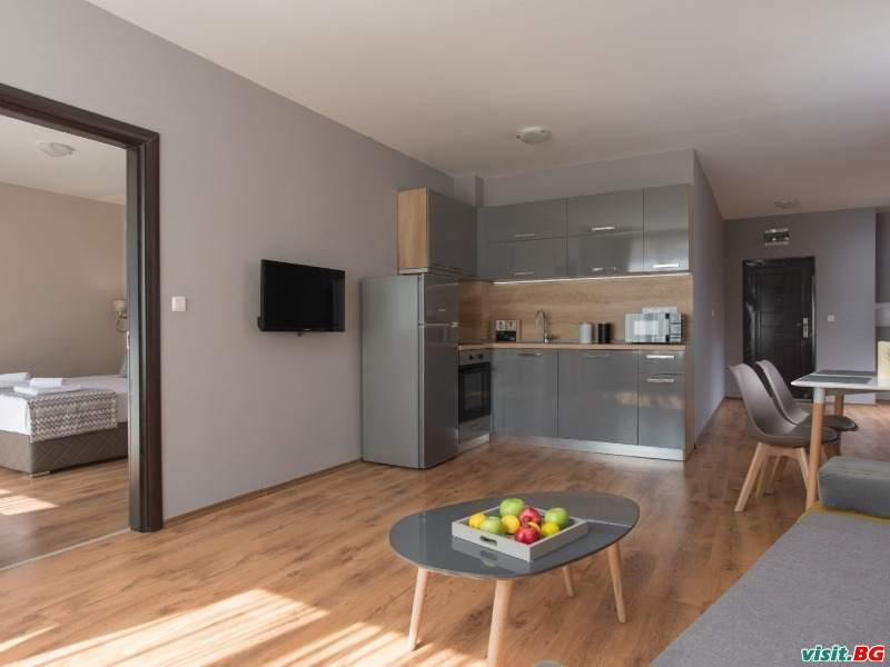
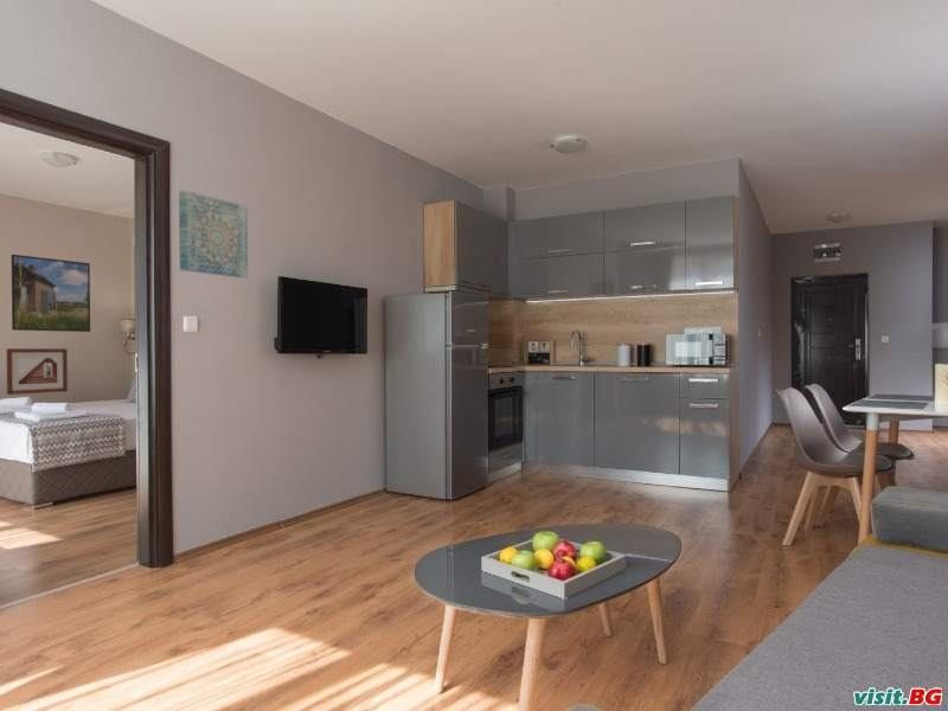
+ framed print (52, 294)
+ wall art (214, 236)
+ picture frame (38, 370)
